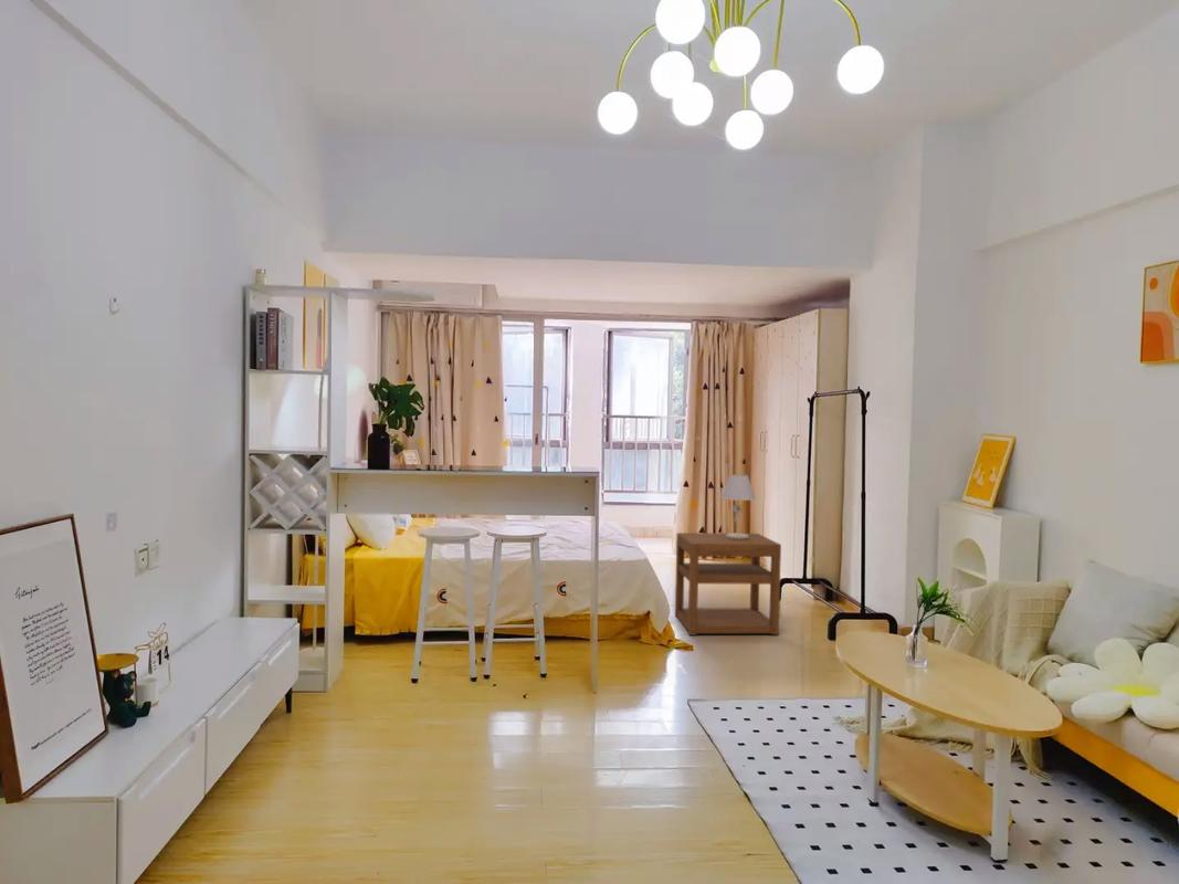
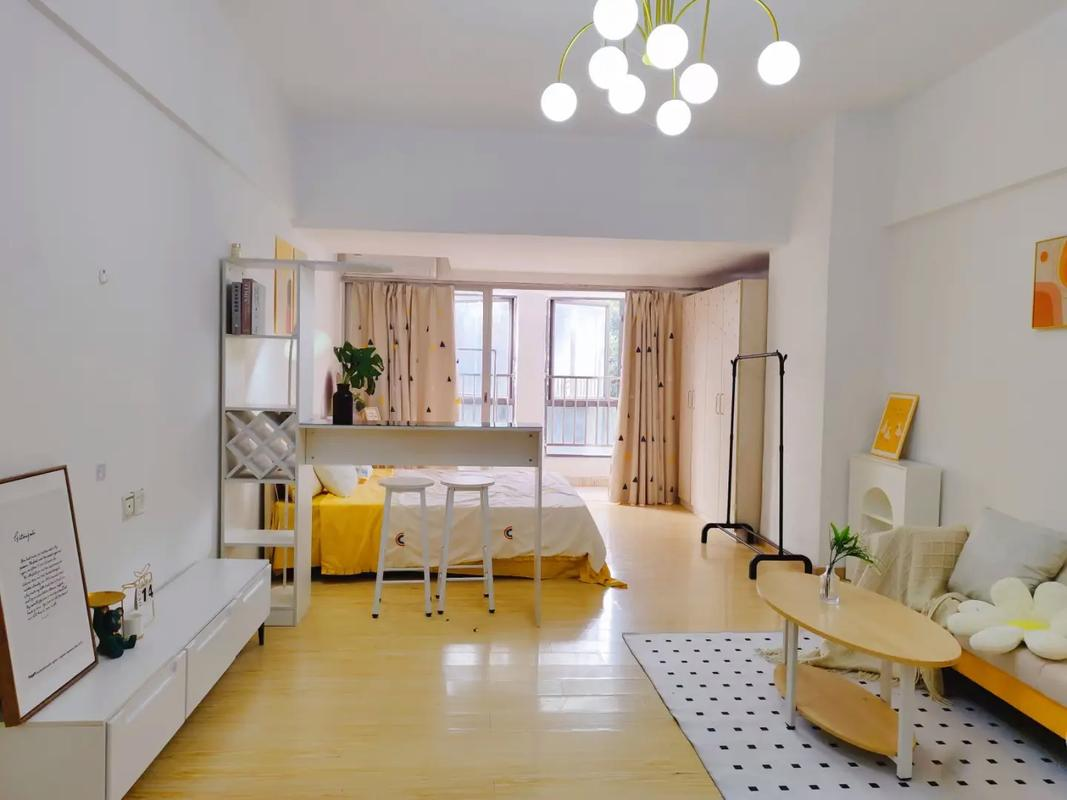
- nightstand (725, 581)
- table lamp (738, 506)
